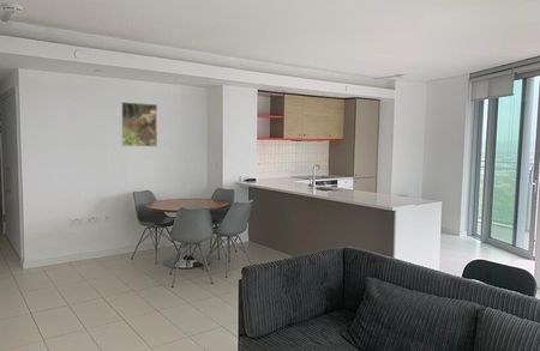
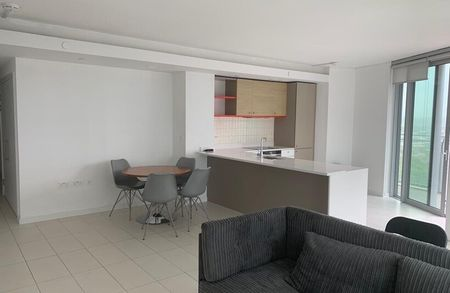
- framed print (139, 125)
